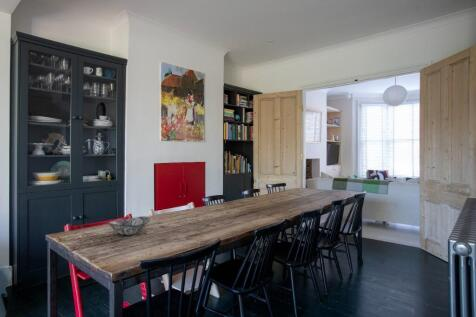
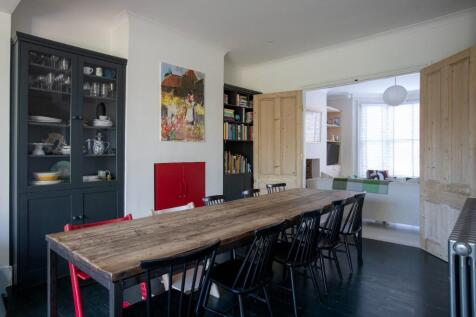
- decorative bowl (129, 226)
